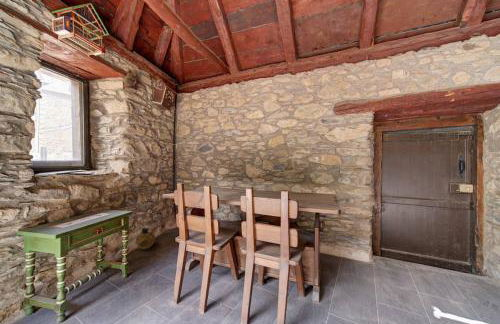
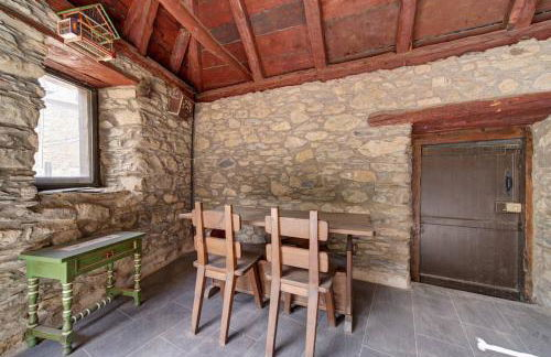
- ceramic jug (145, 237)
